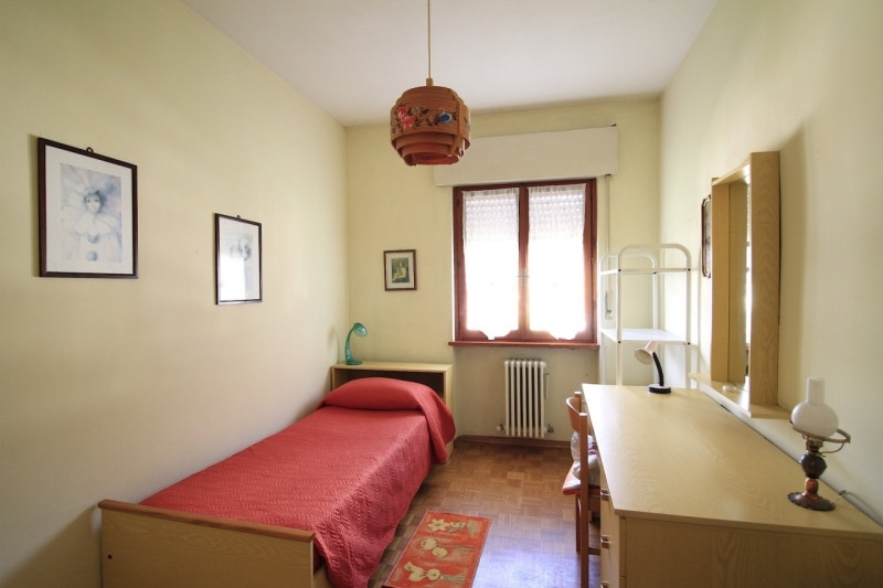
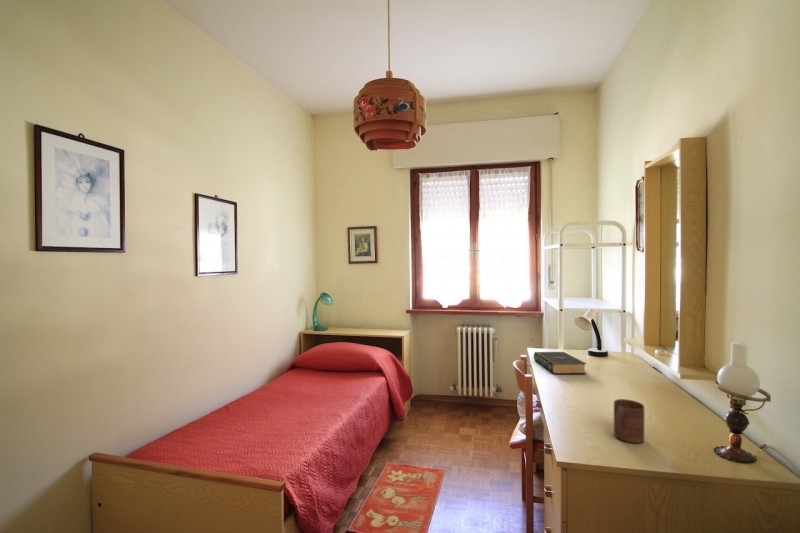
+ cup (628, 421)
+ book (558, 362)
